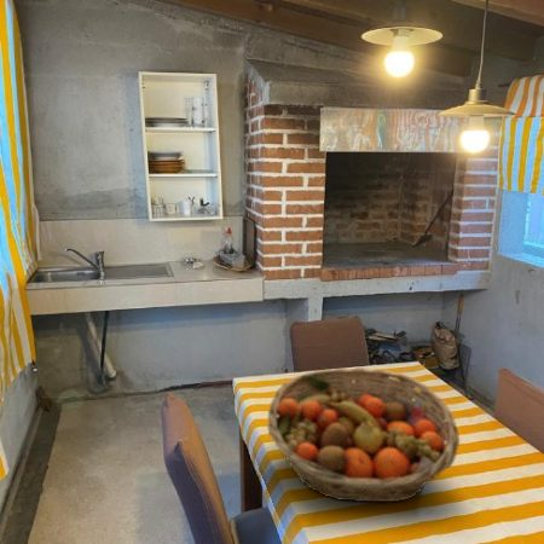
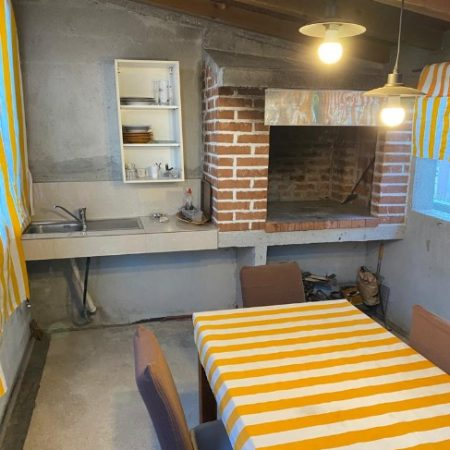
- fruit basket (359, 430)
